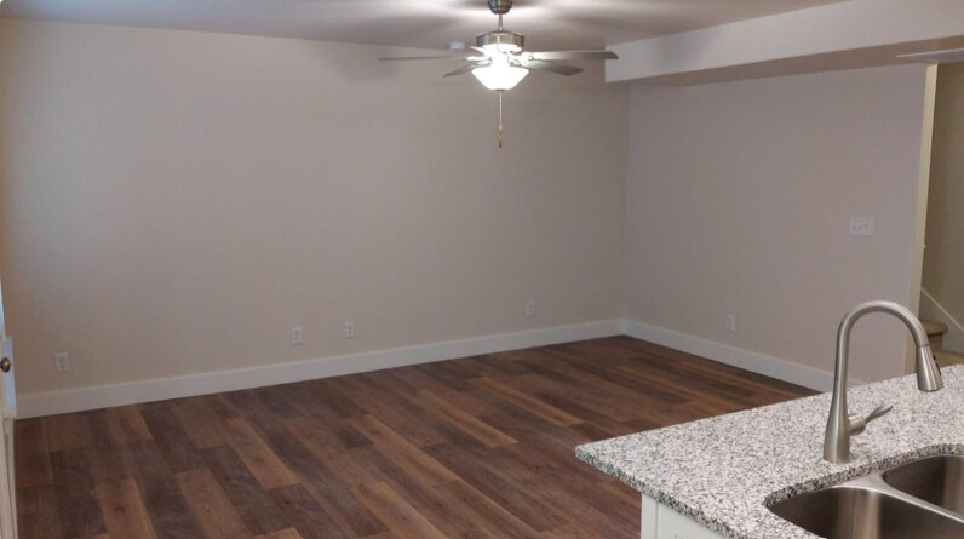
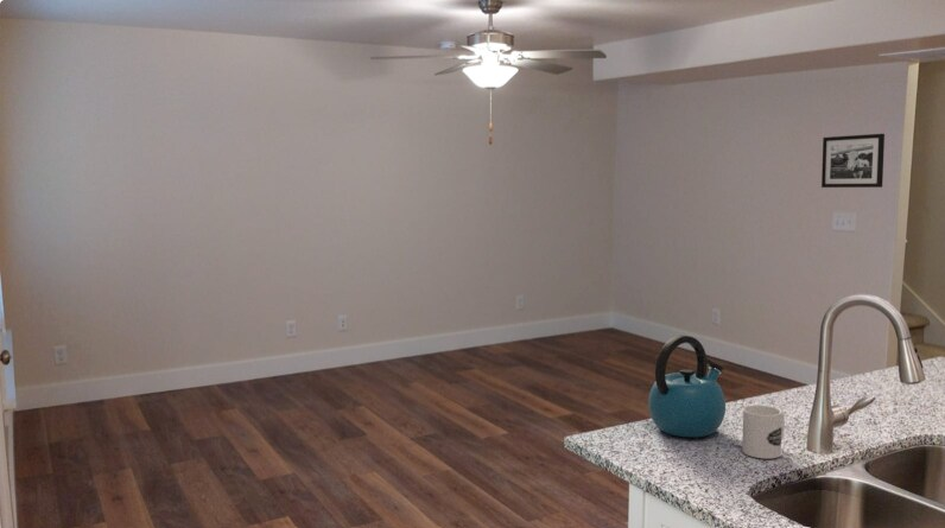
+ picture frame (851, 161)
+ kettle (690, 382)
+ mug (766, 430)
